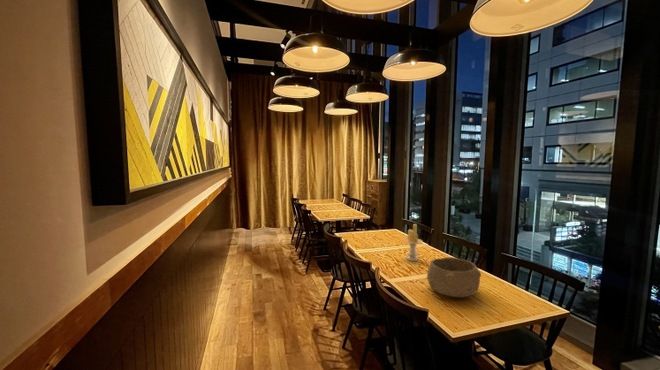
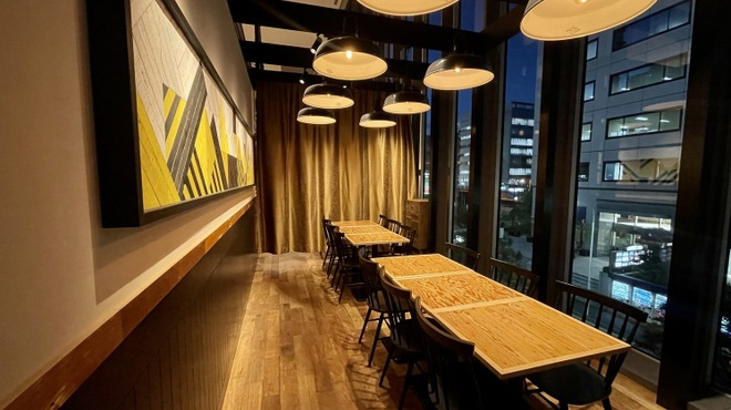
- candle (413, 241)
- bowl (453, 277)
